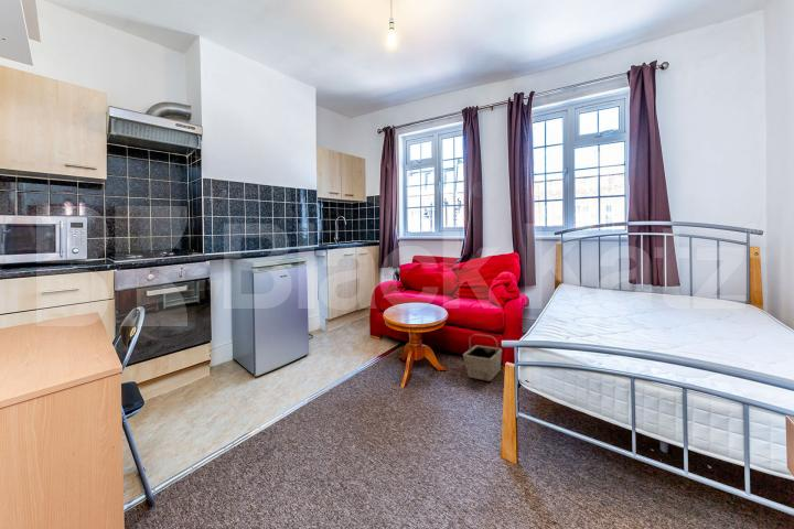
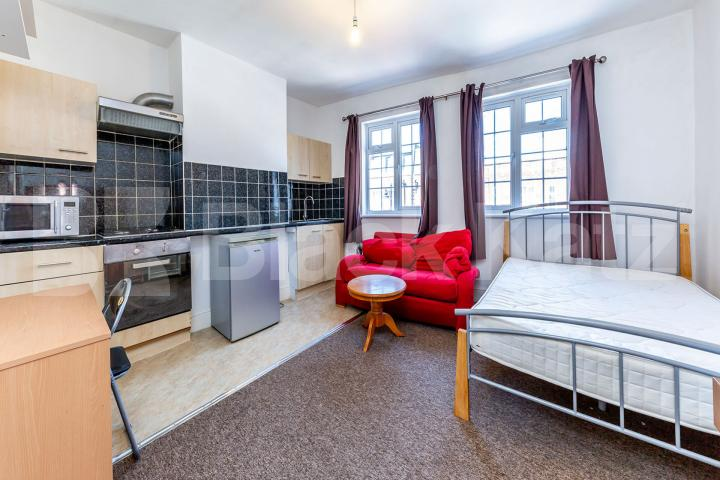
- basket (482, 354)
